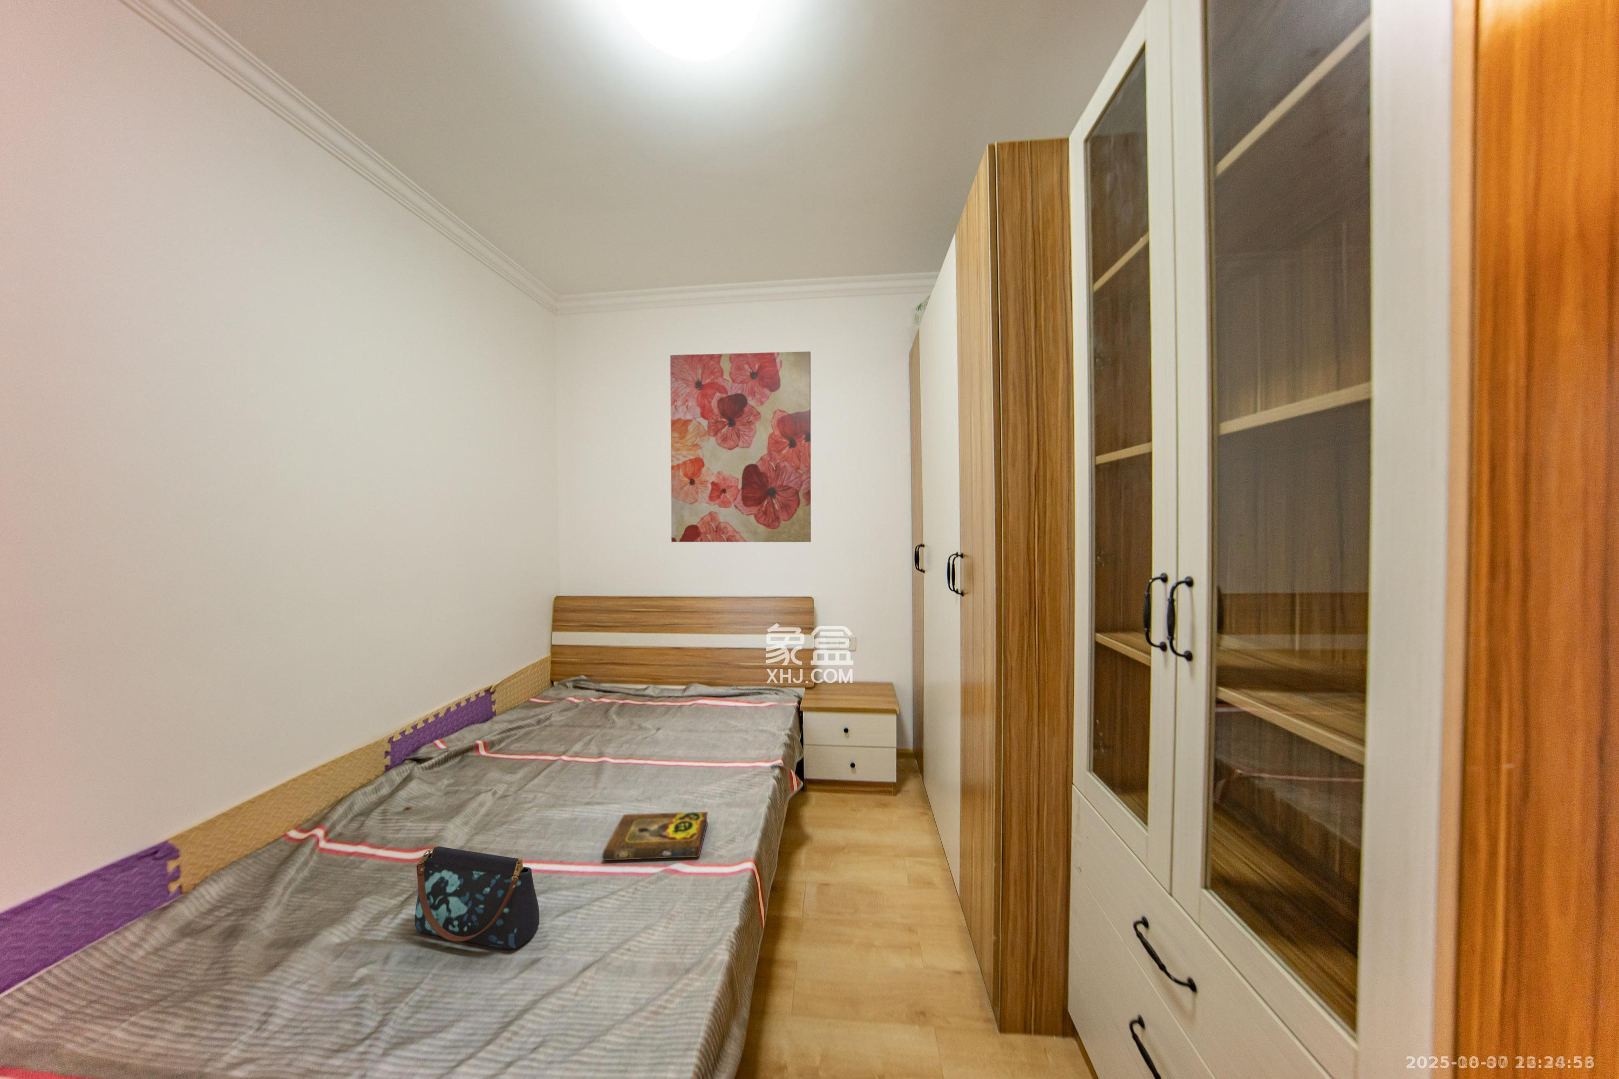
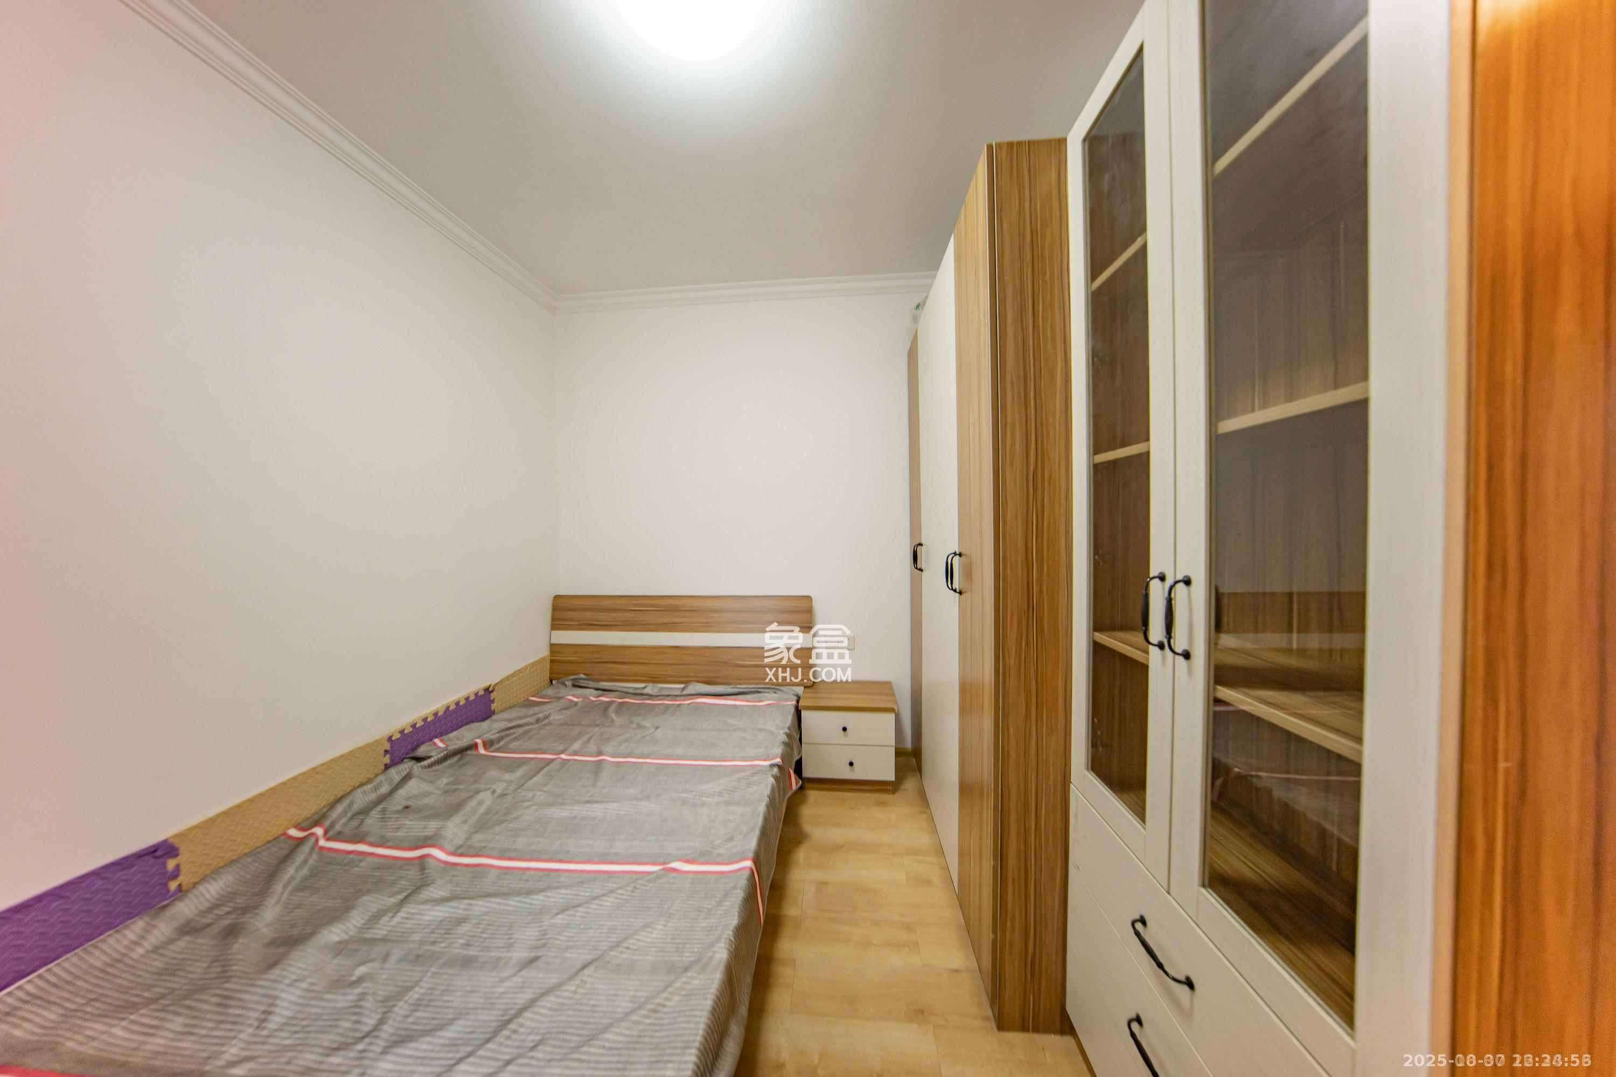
- wall art (741, 448)
- book (659, 836)
- handbag (475, 892)
